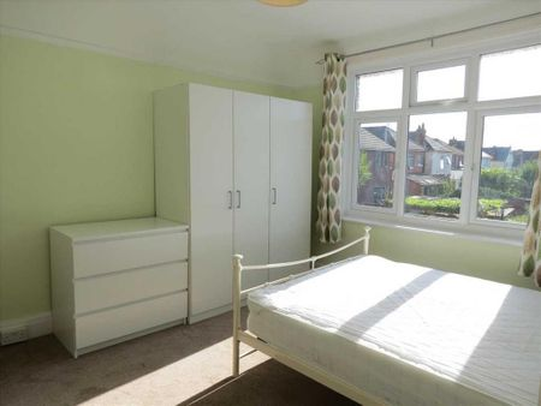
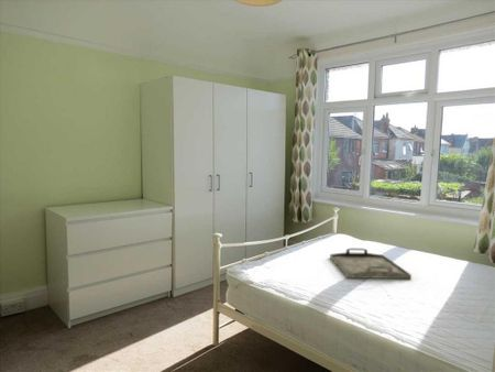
+ serving tray (366, 262)
